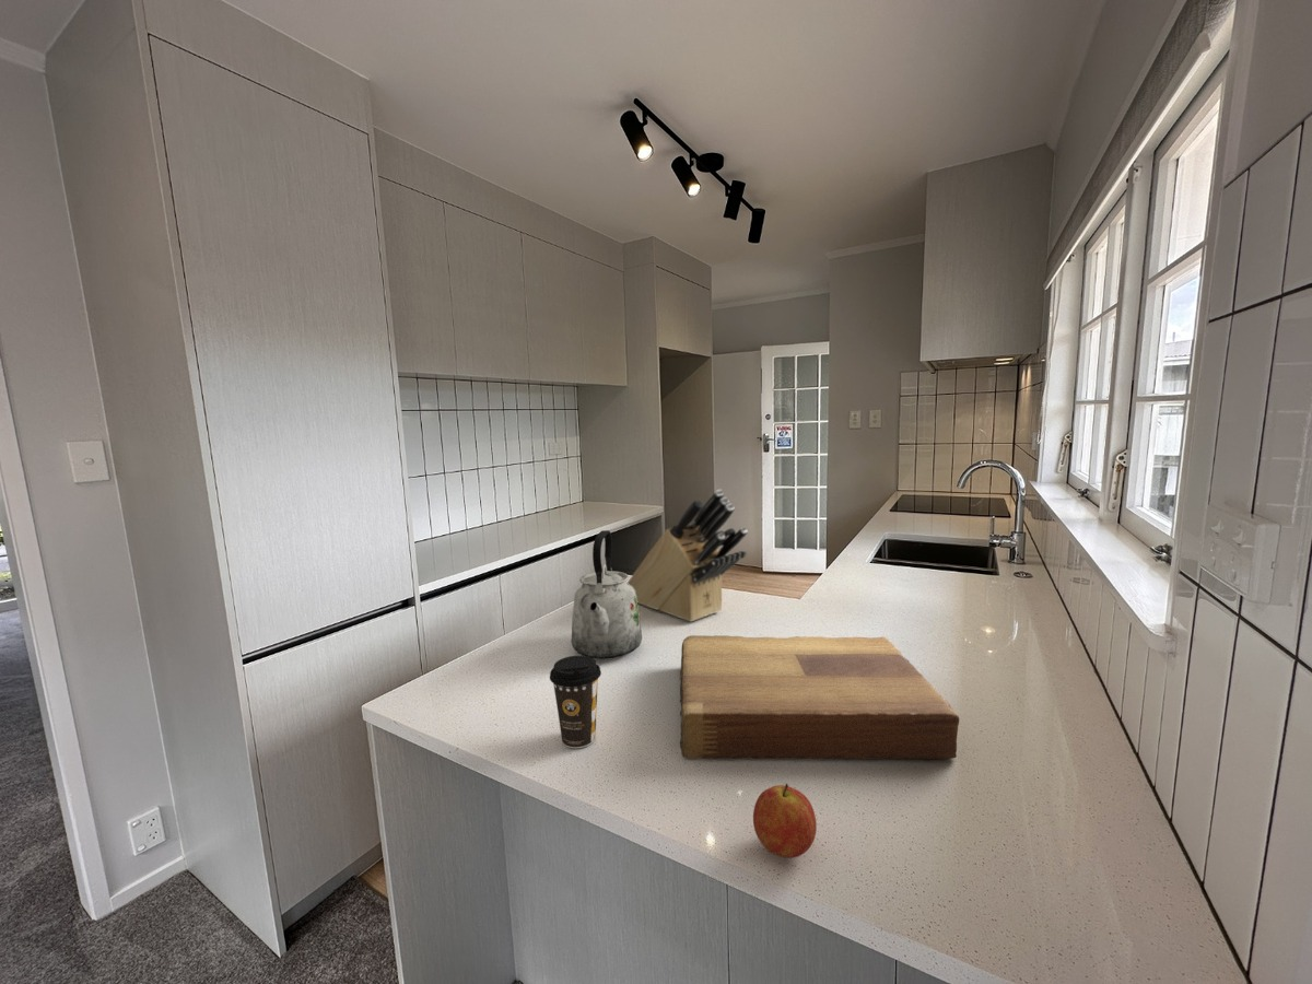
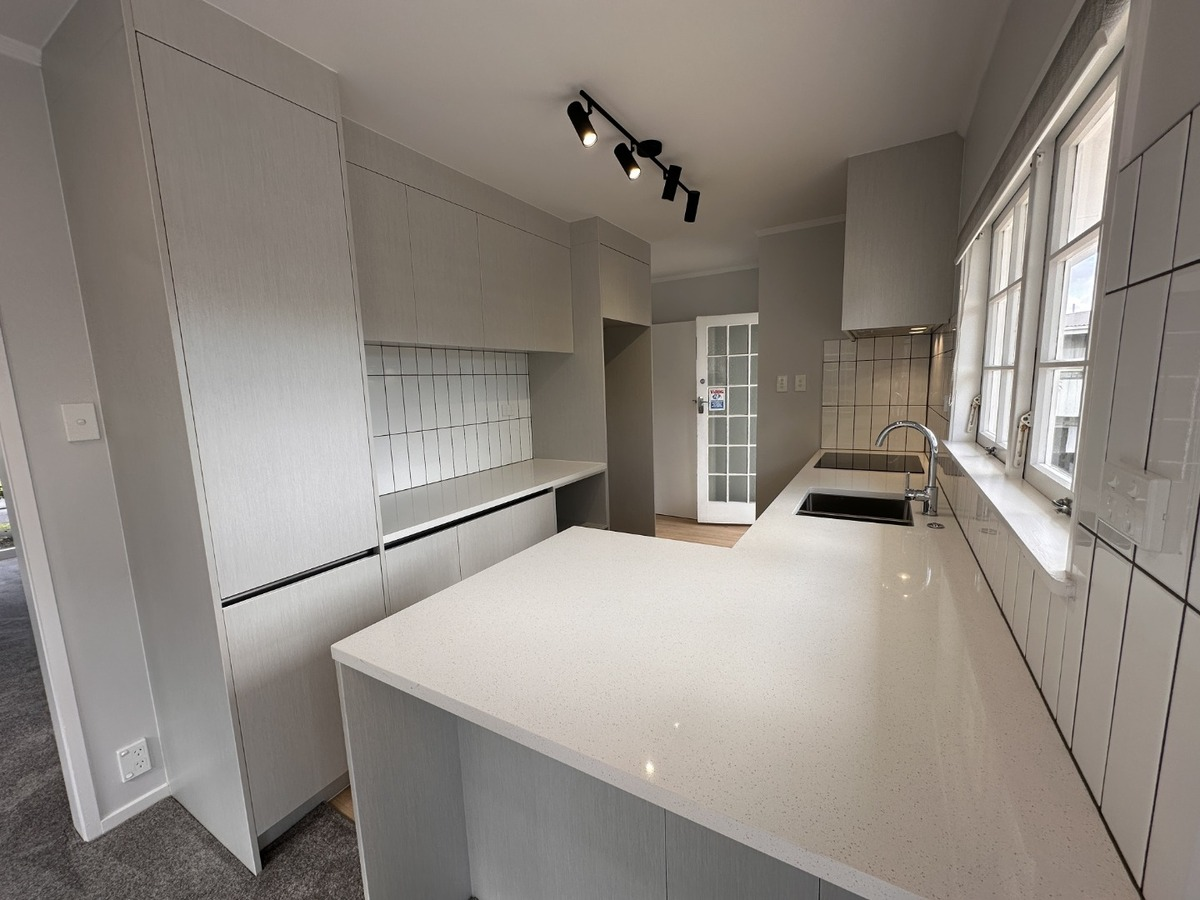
- kettle (602, 596)
- knife block (681, 549)
- fruit (784, 817)
- coffee cup (576, 701)
- cutting board (796, 686)
